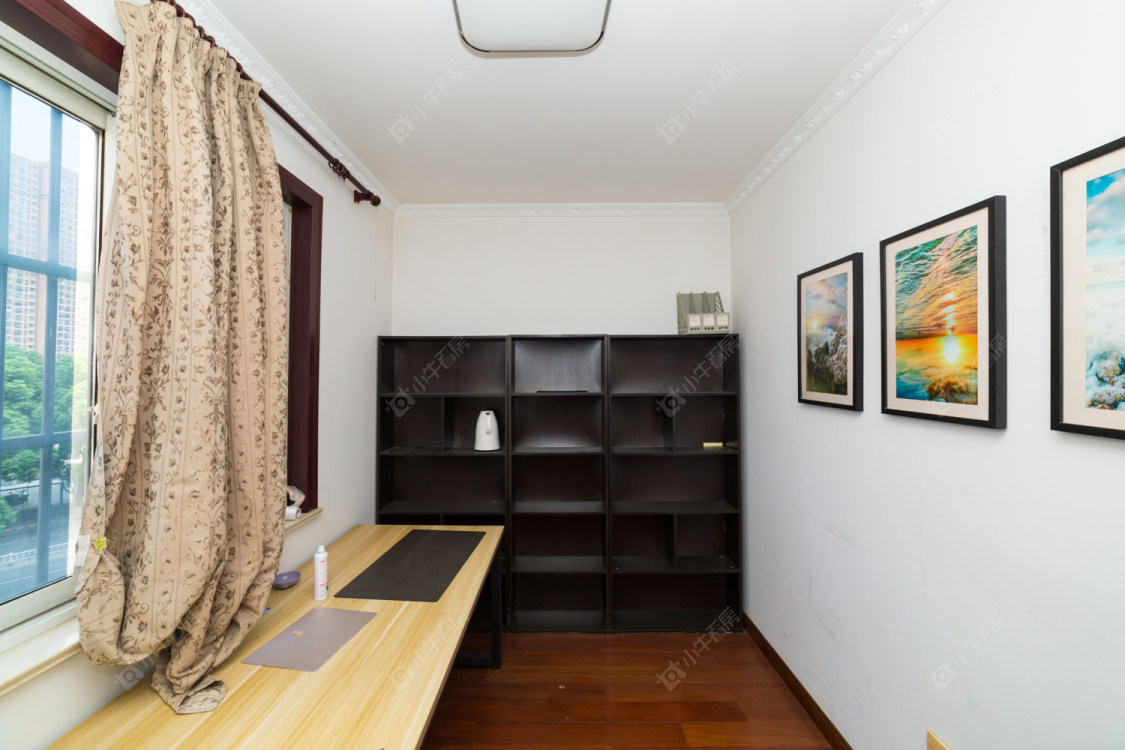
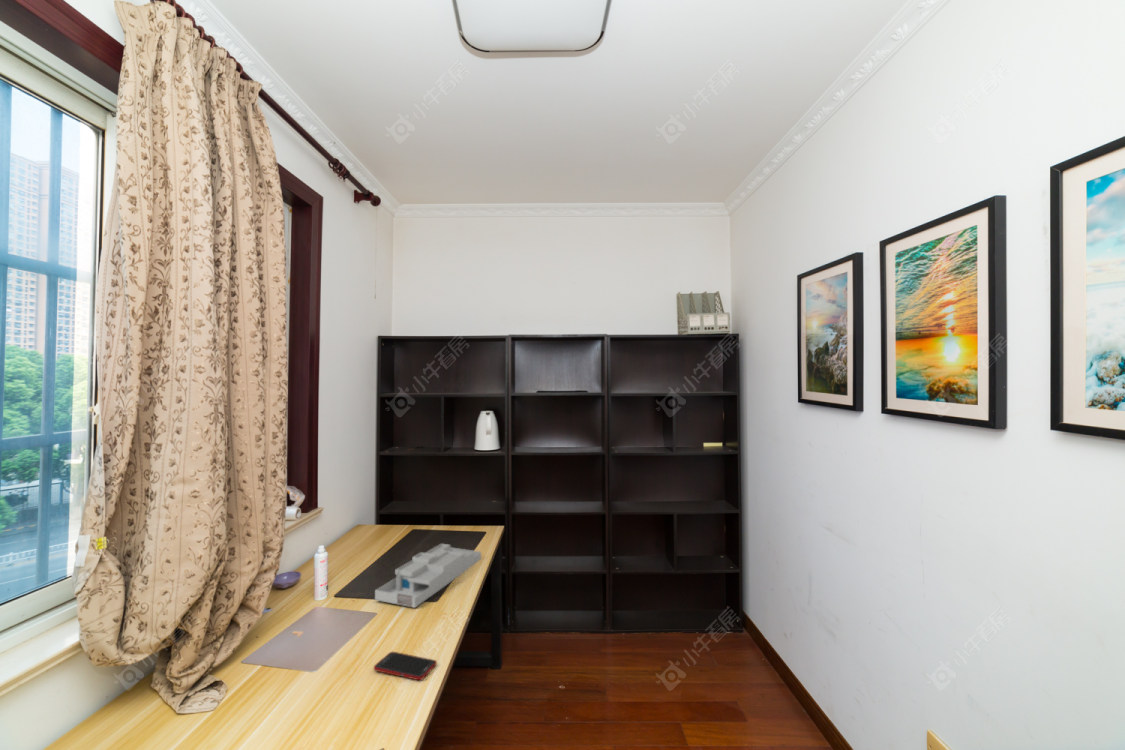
+ desk organizer (433, 566)
+ cell phone (405, 665)
